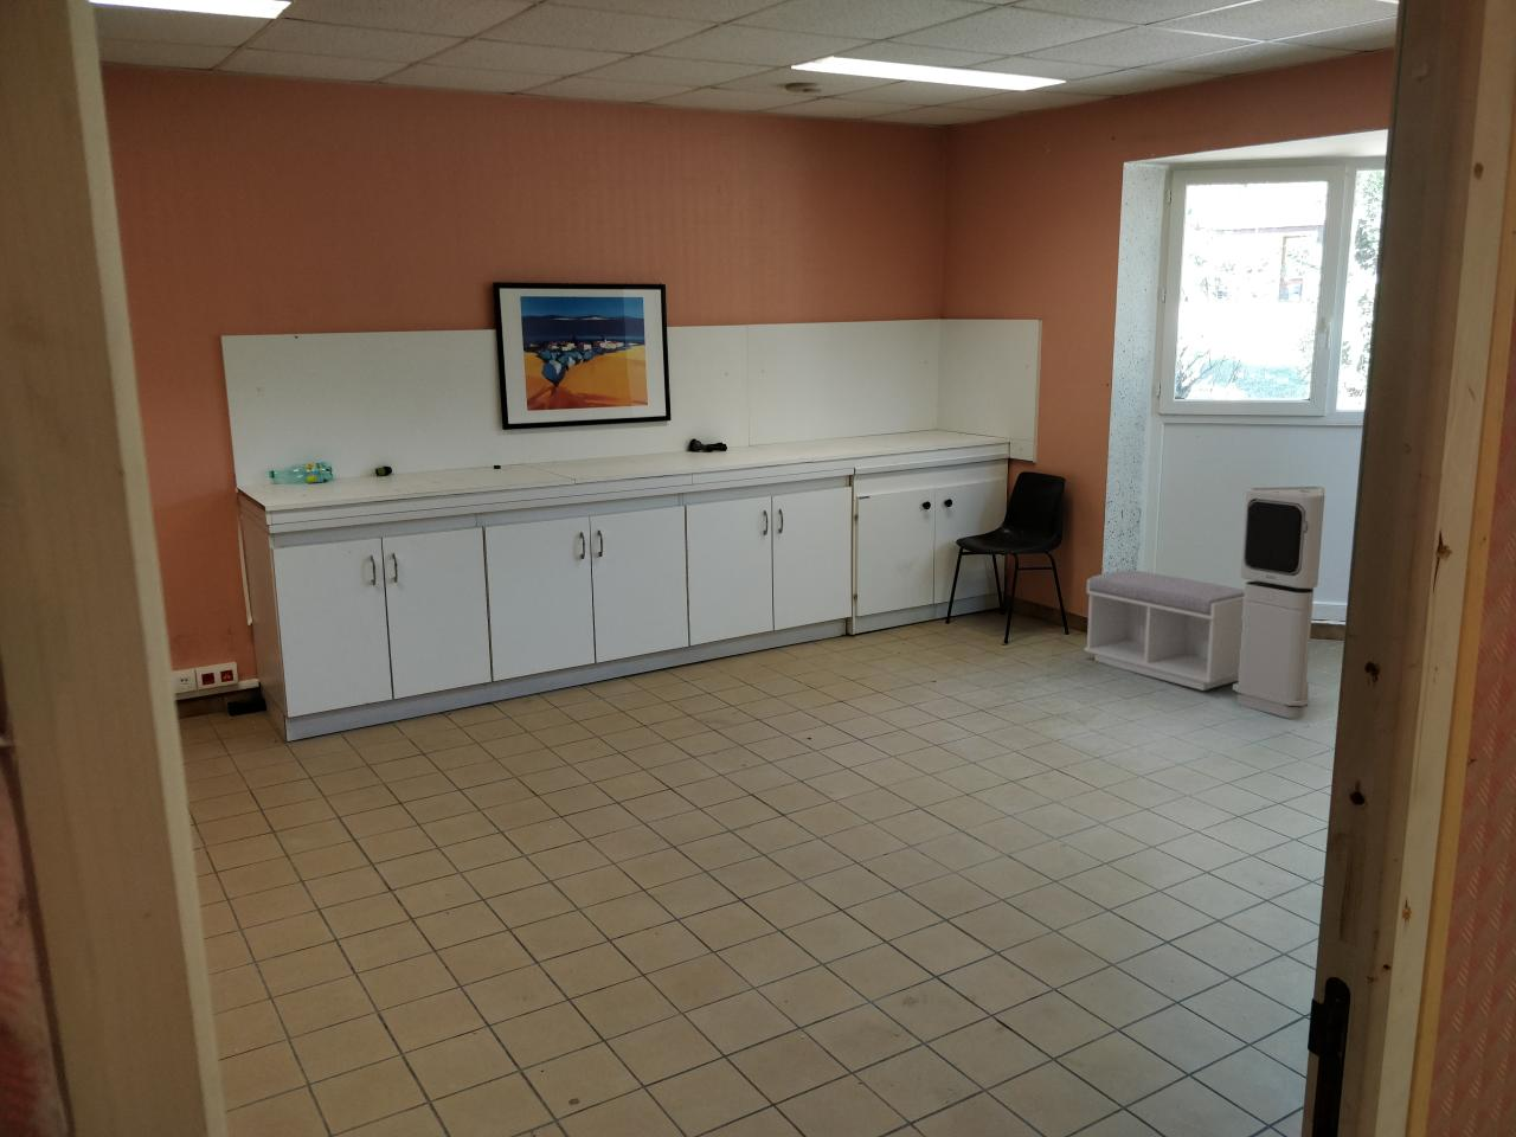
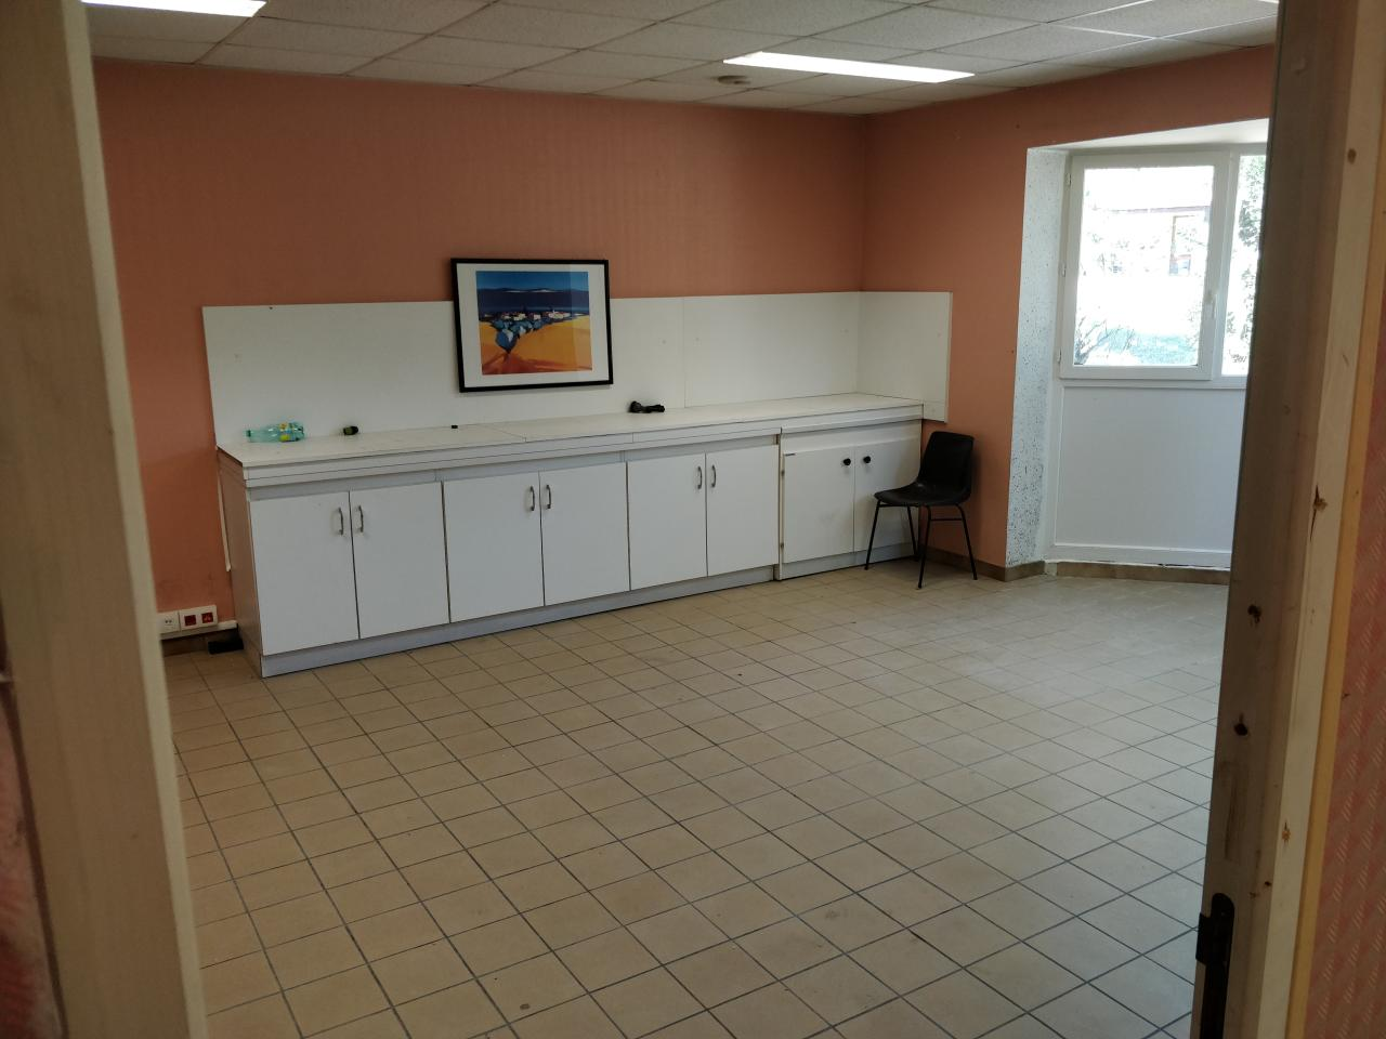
- air purifier (1289, 598)
- bench (1166, 626)
